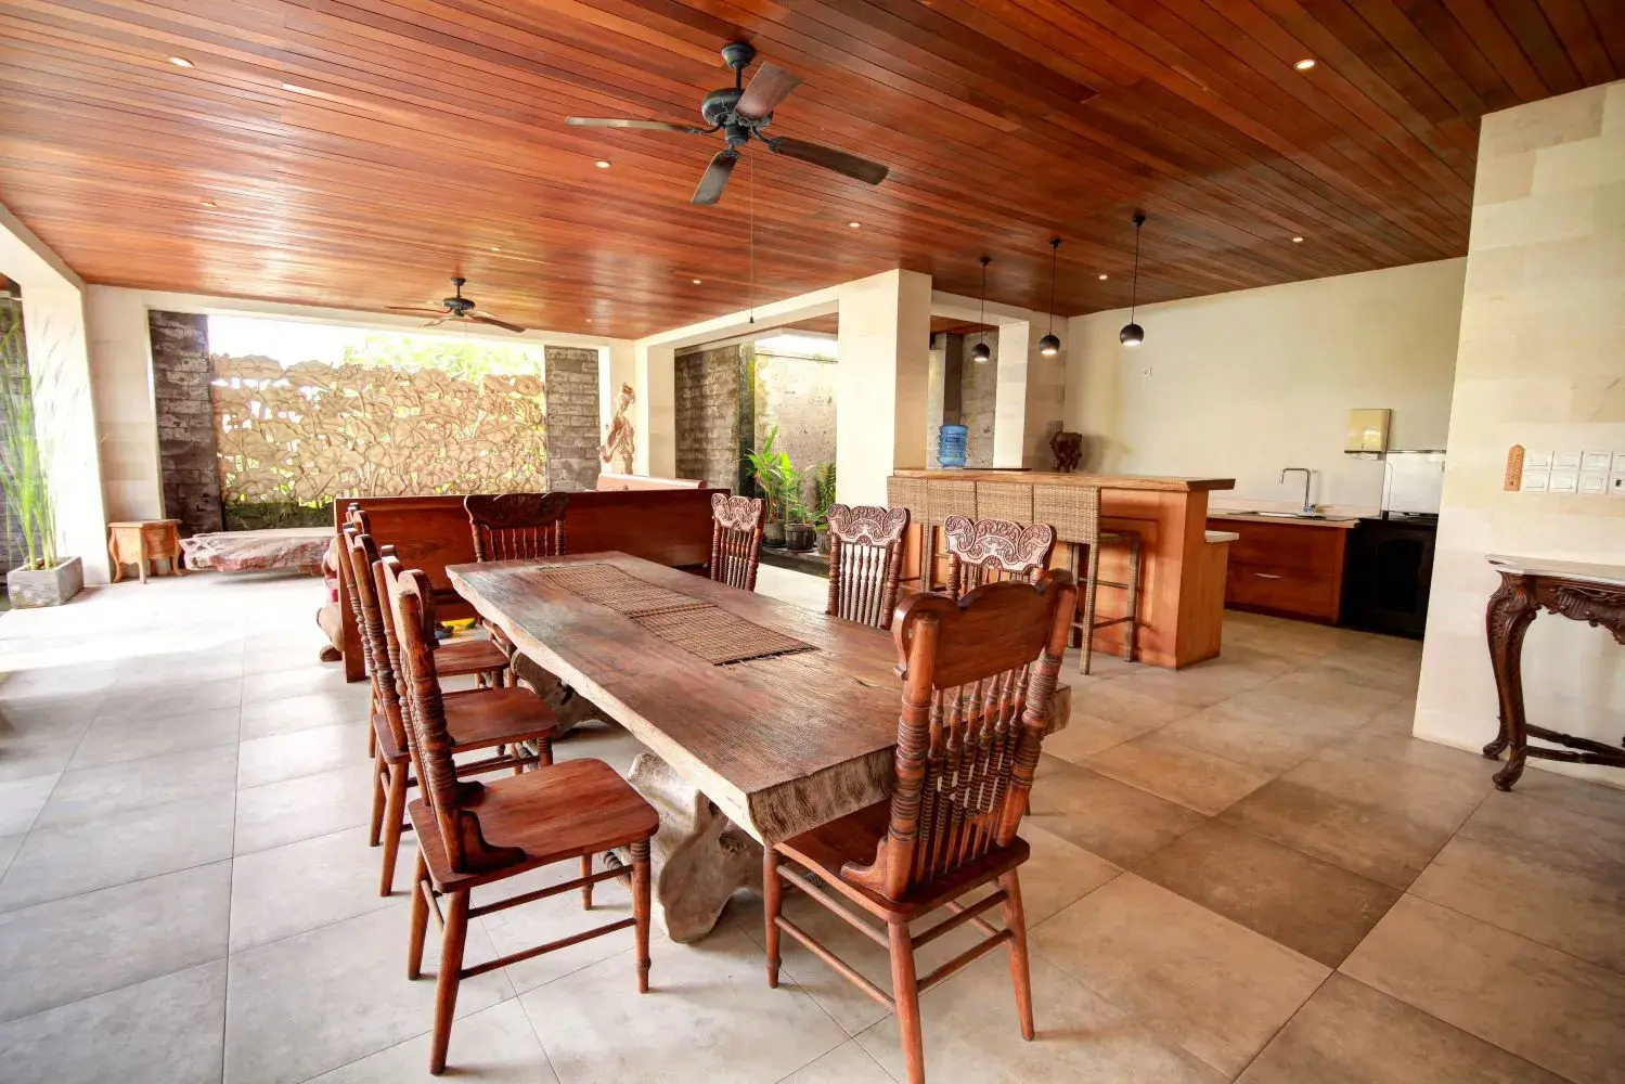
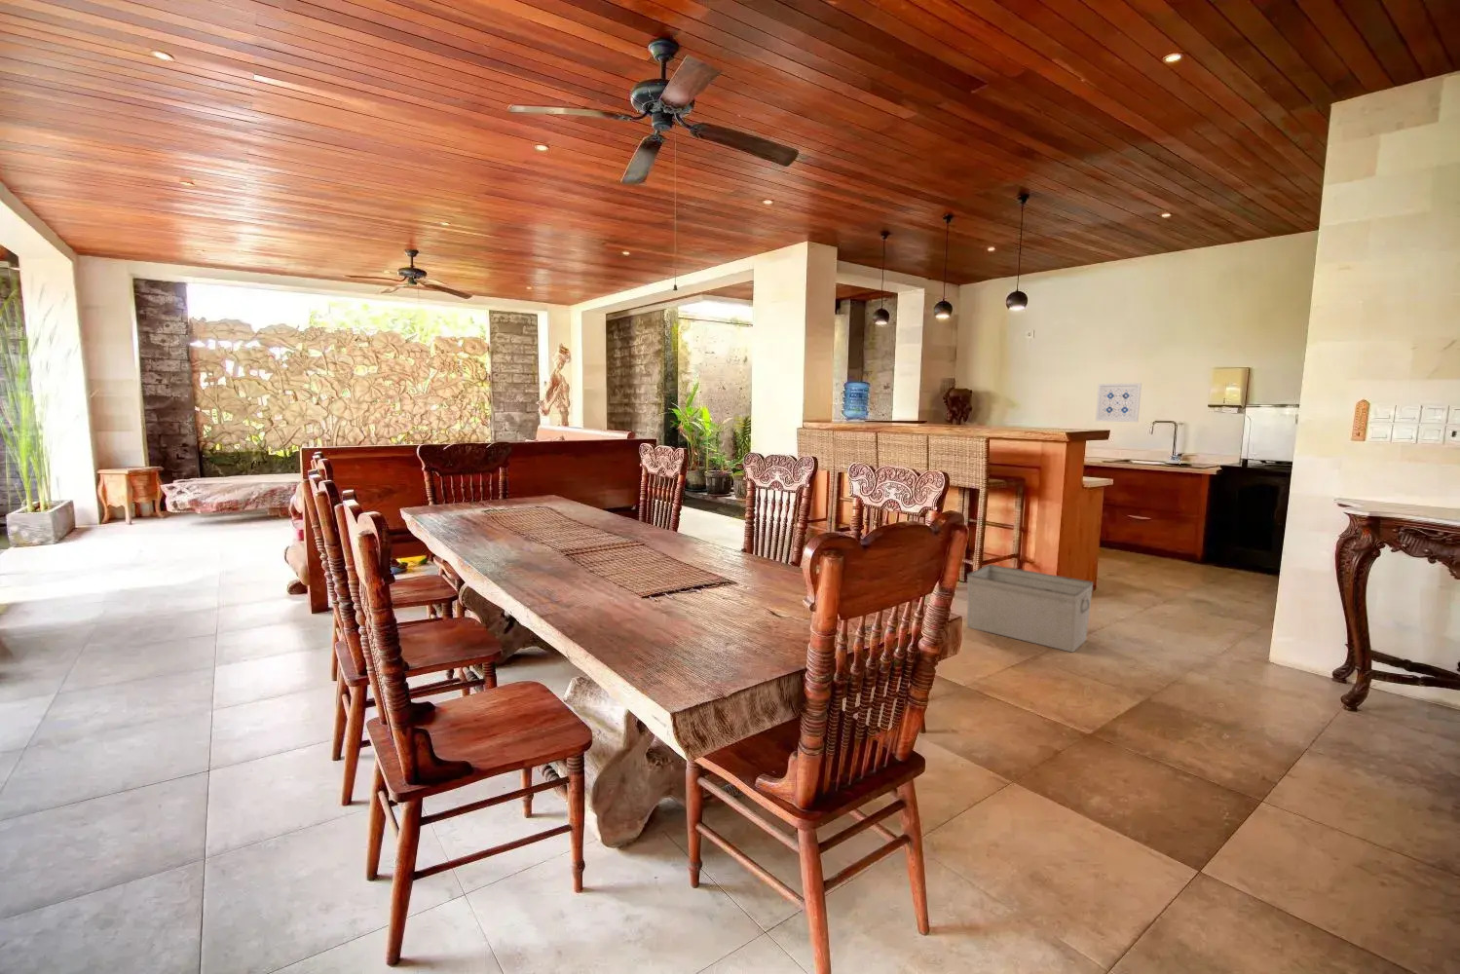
+ storage bin (1026, 604)
+ wall art (1118, 402)
